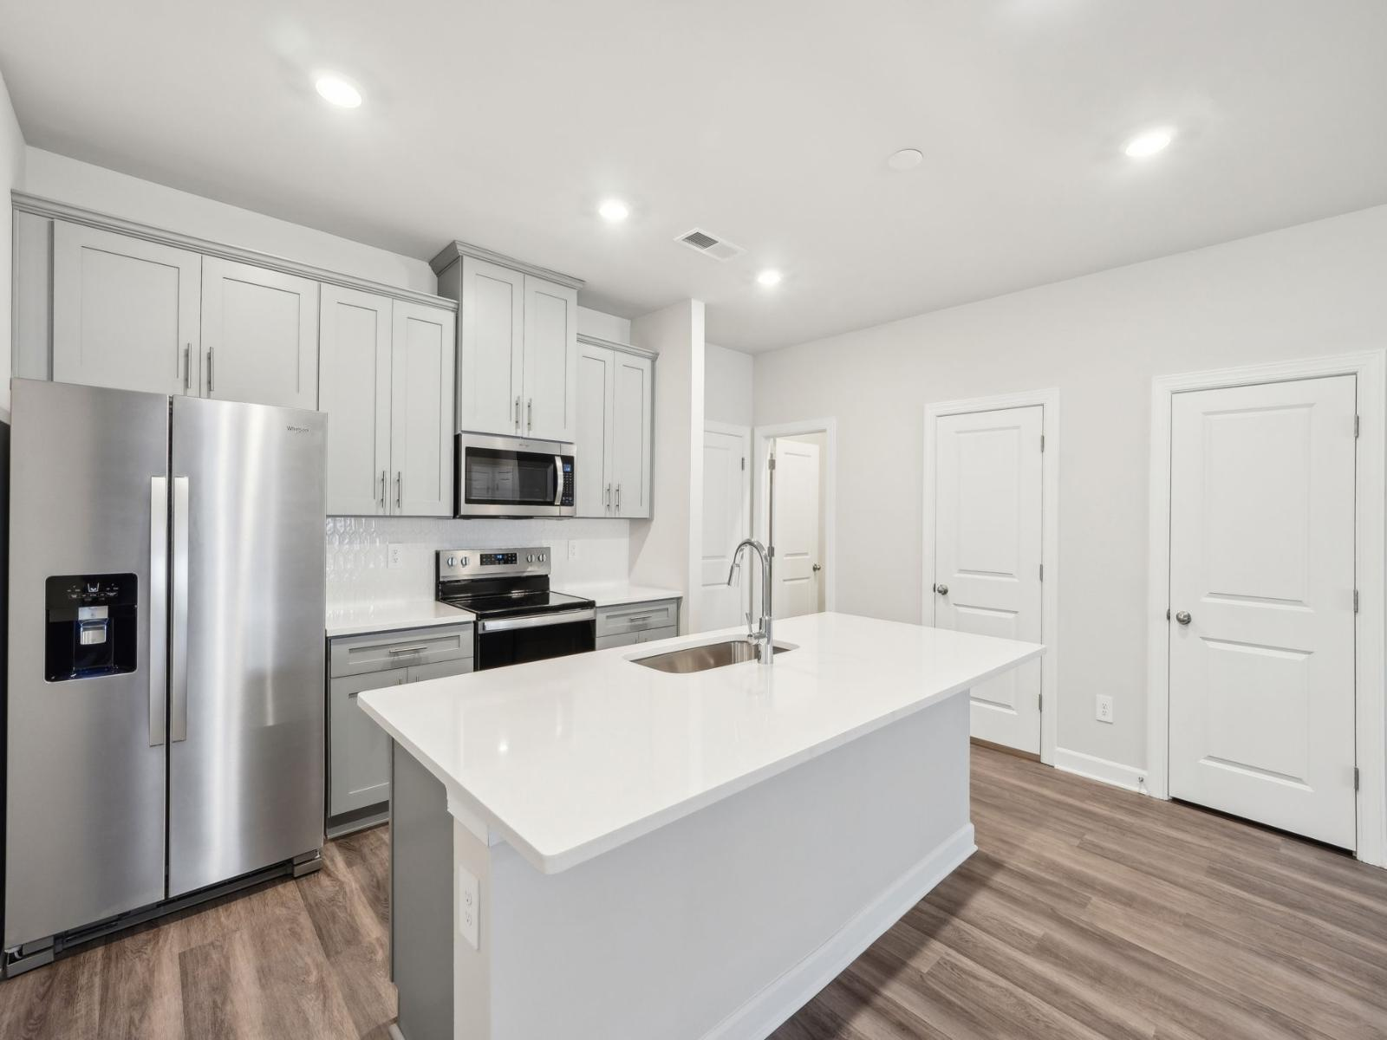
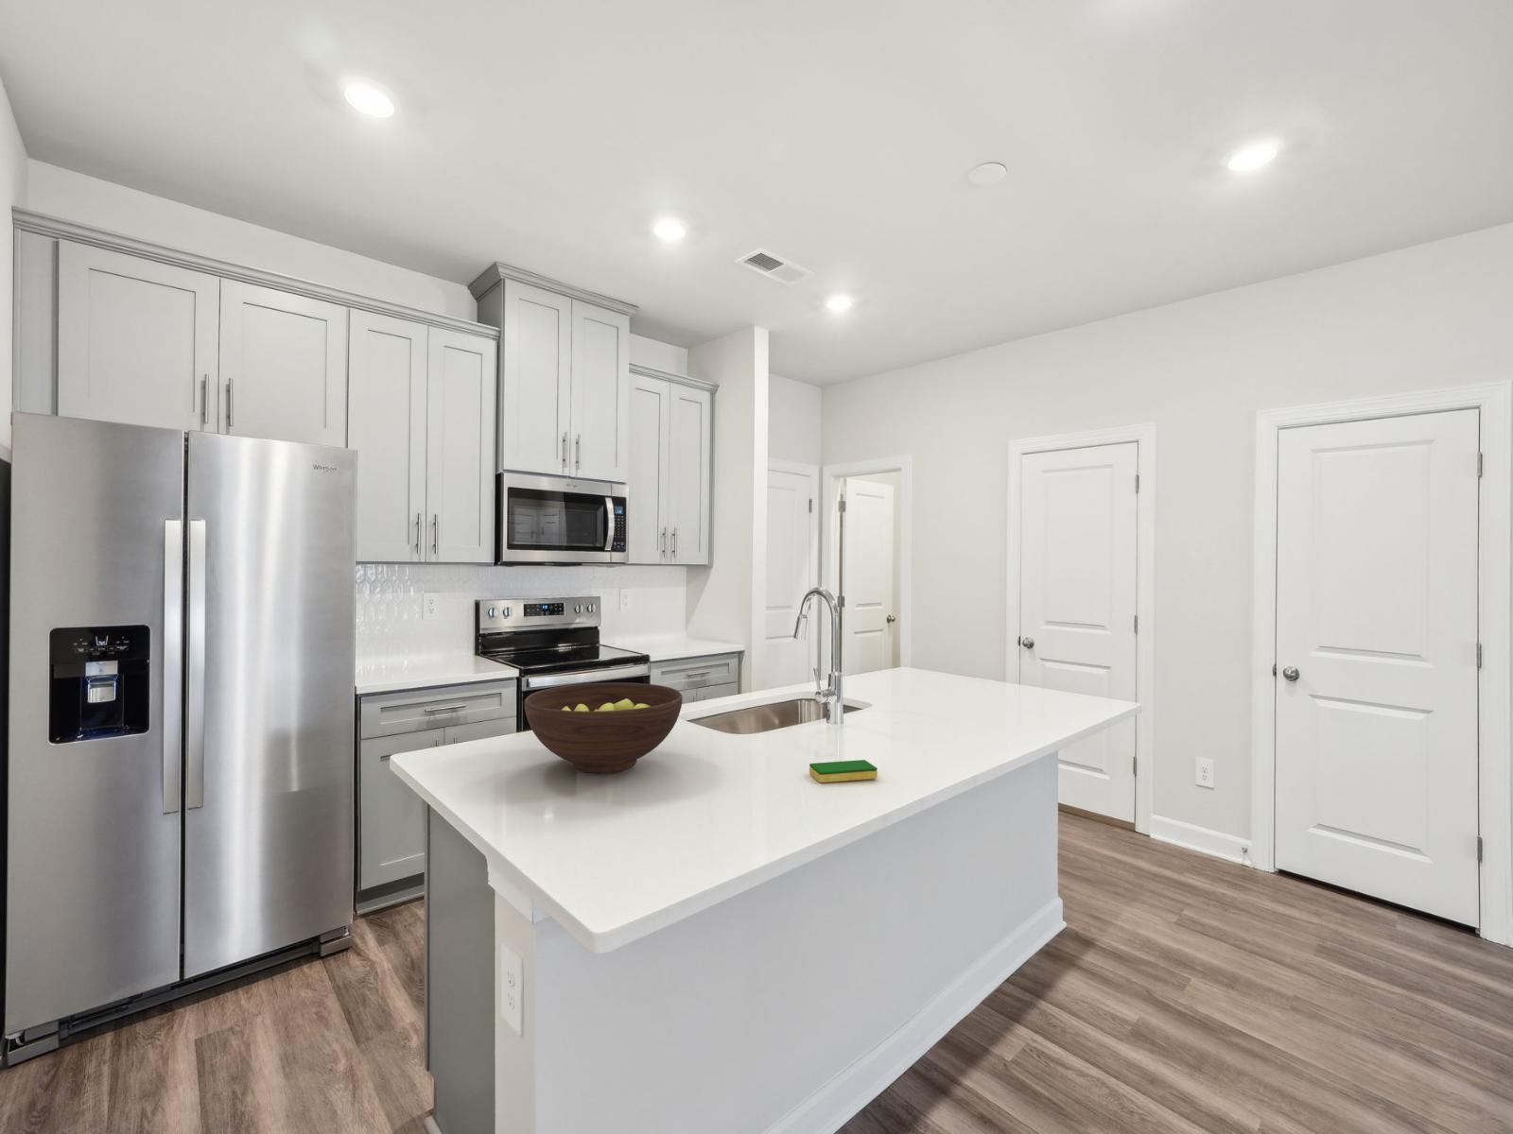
+ dish sponge (842, 771)
+ fruit bowl (604, 730)
